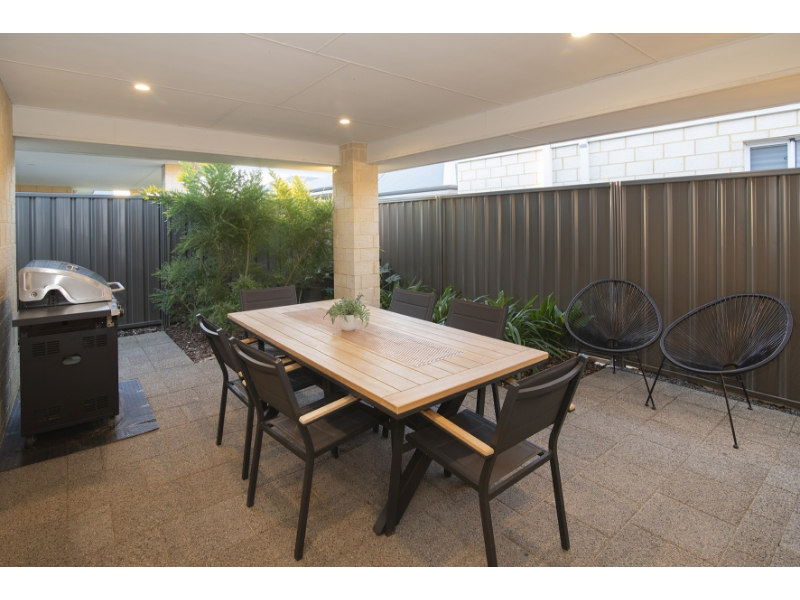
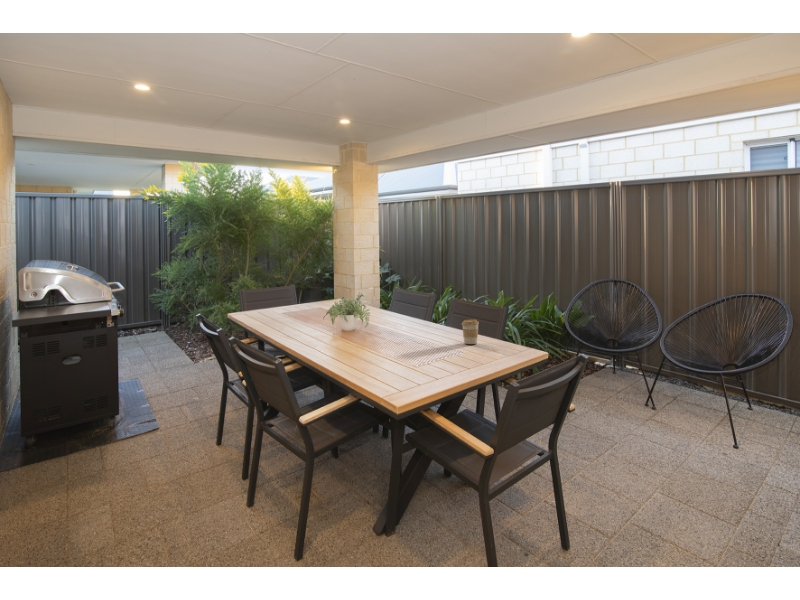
+ coffee cup (470, 331)
